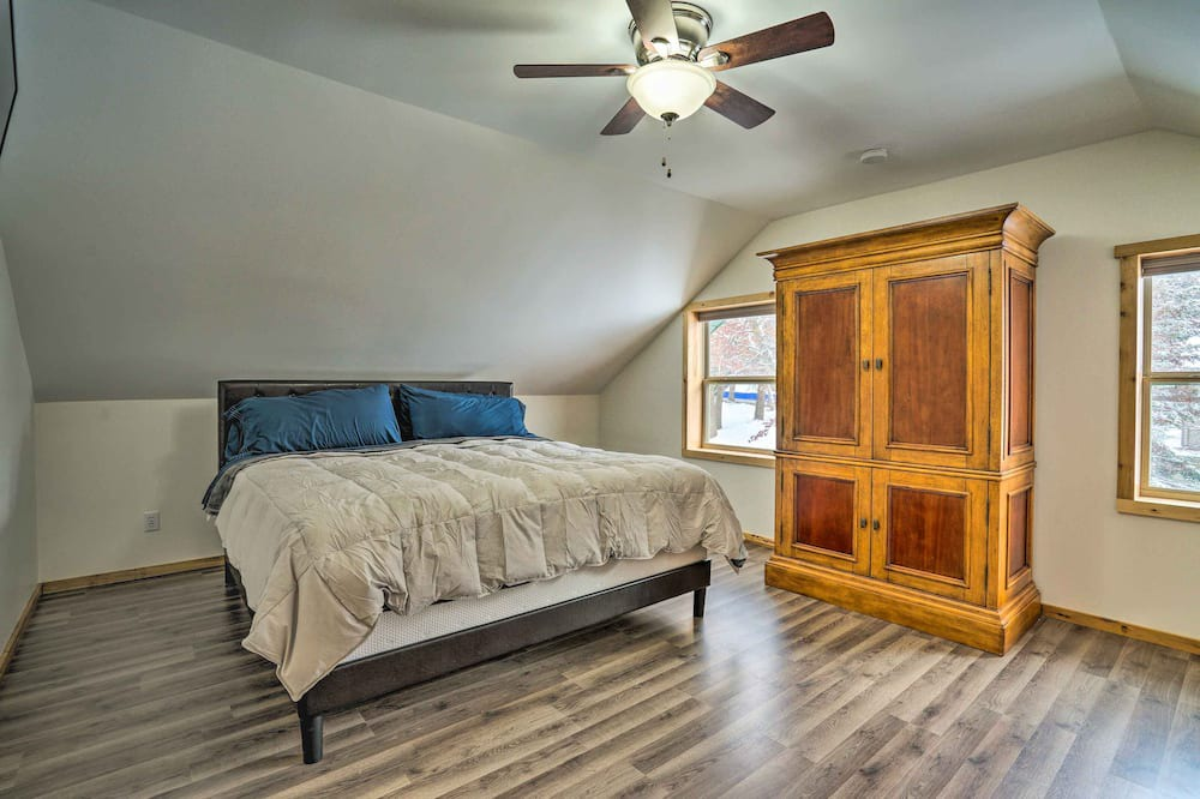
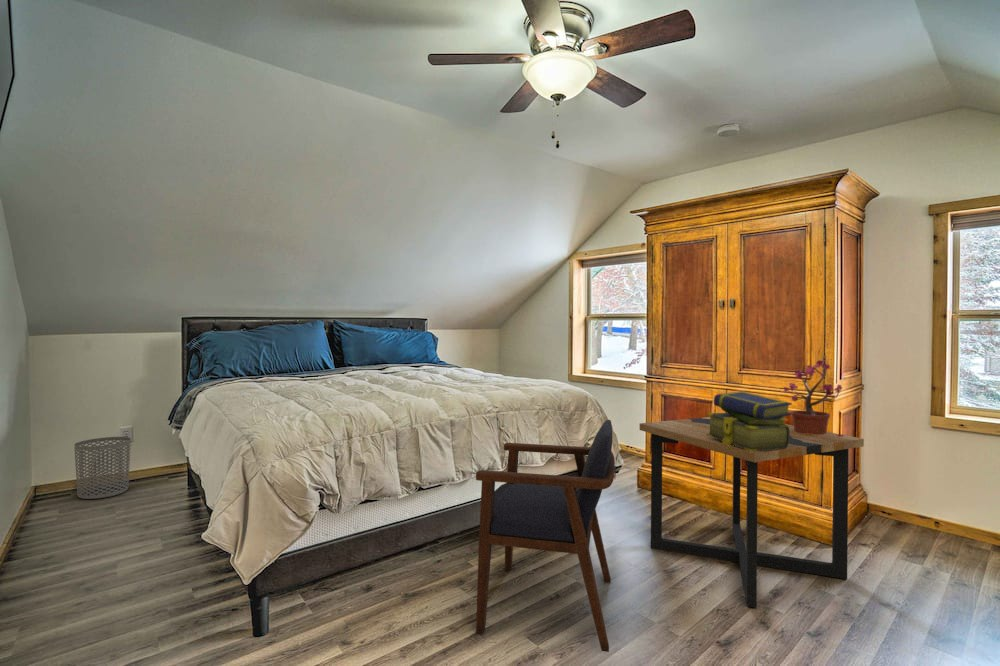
+ waste bin (103, 467)
+ armchair (550, 513)
+ side table (739, 496)
+ stack of books (750, 418)
+ potted plant (807, 395)
